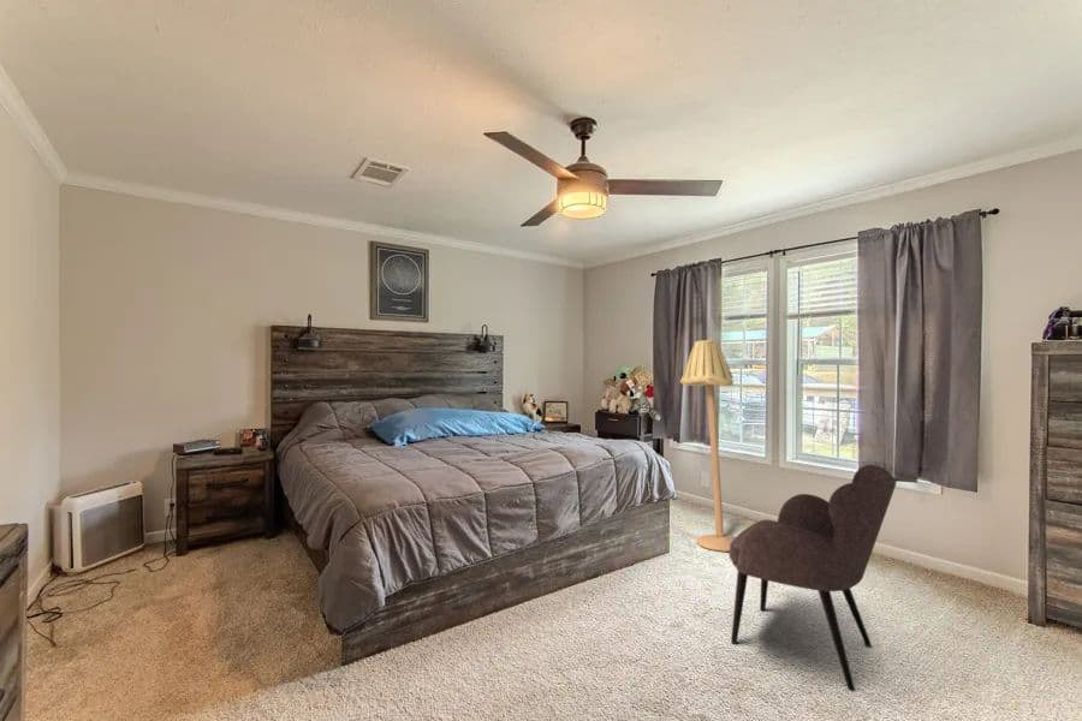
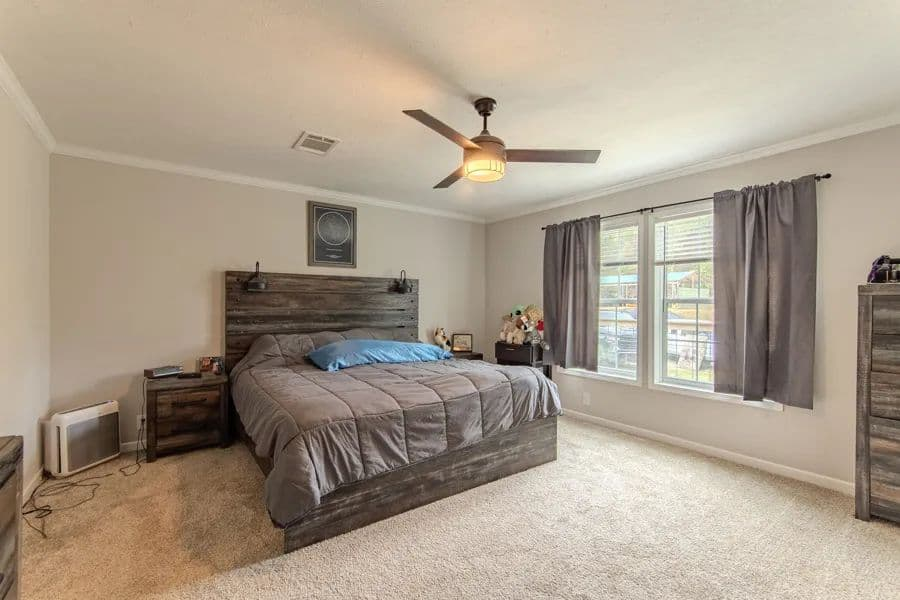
- armchair (812, 556)
- floor lamp (711, 439)
